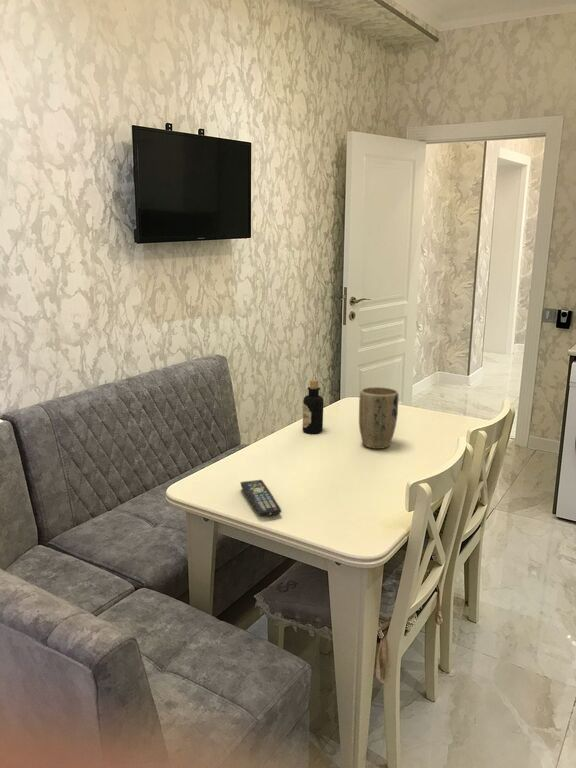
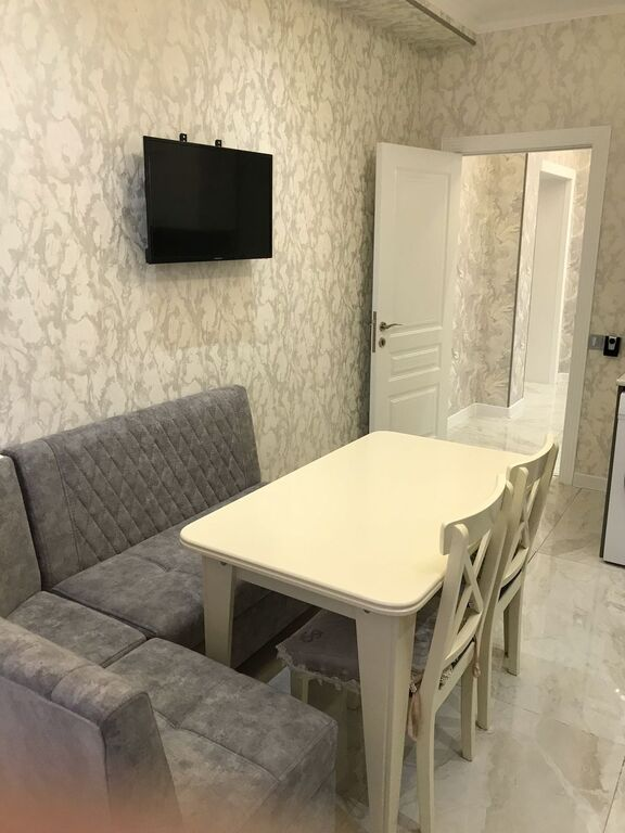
- plant pot (378, 418)
- remote control (259, 496)
- bottle (313, 406)
